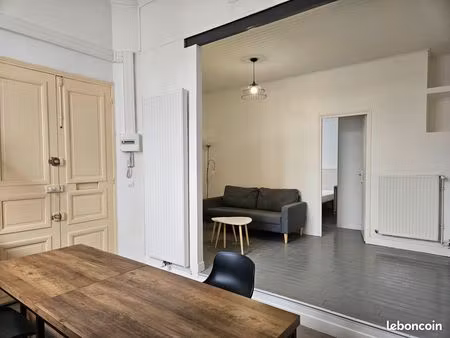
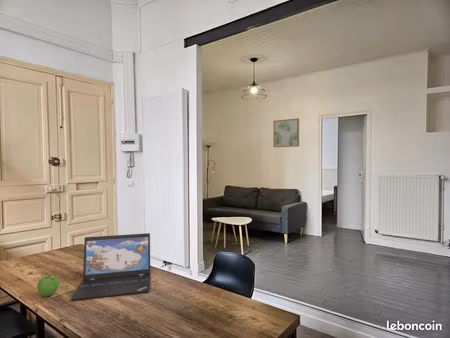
+ wall art (285, 133)
+ laptop (115, 263)
+ fruit (48, 284)
